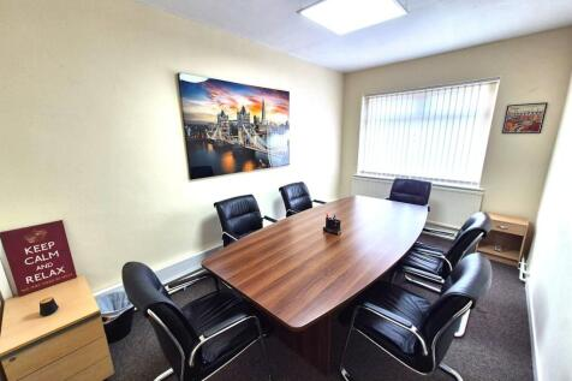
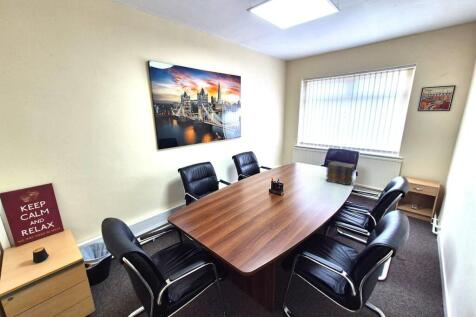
+ book stack (340, 173)
